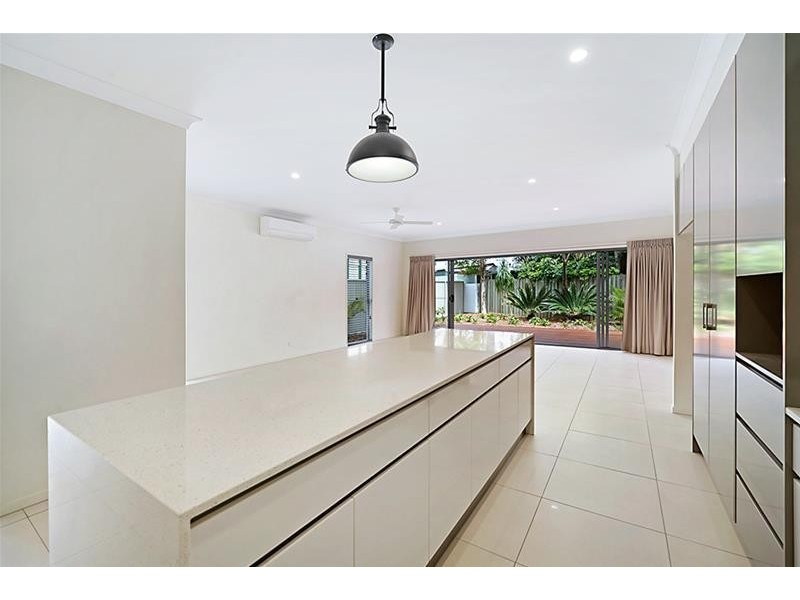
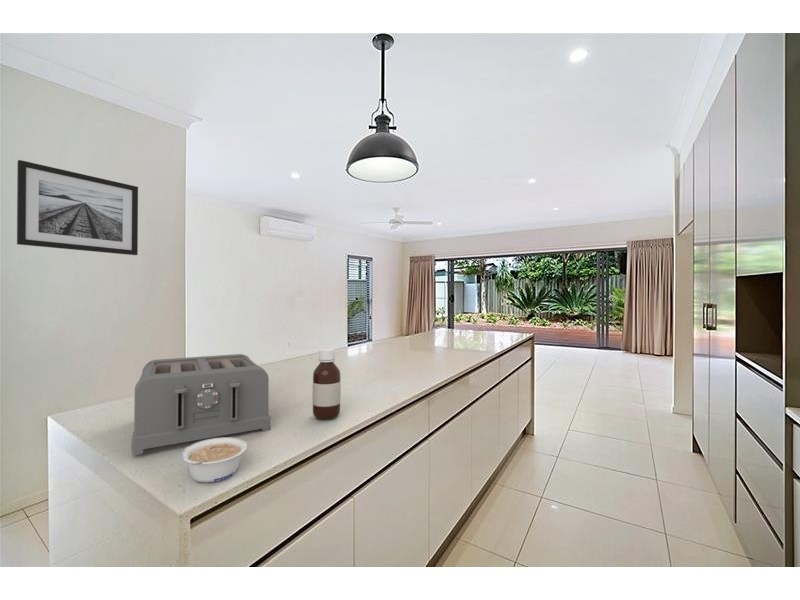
+ wall art (83, 212)
+ legume (215, 459)
+ toaster (203, 394)
+ bottle (326, 382)
